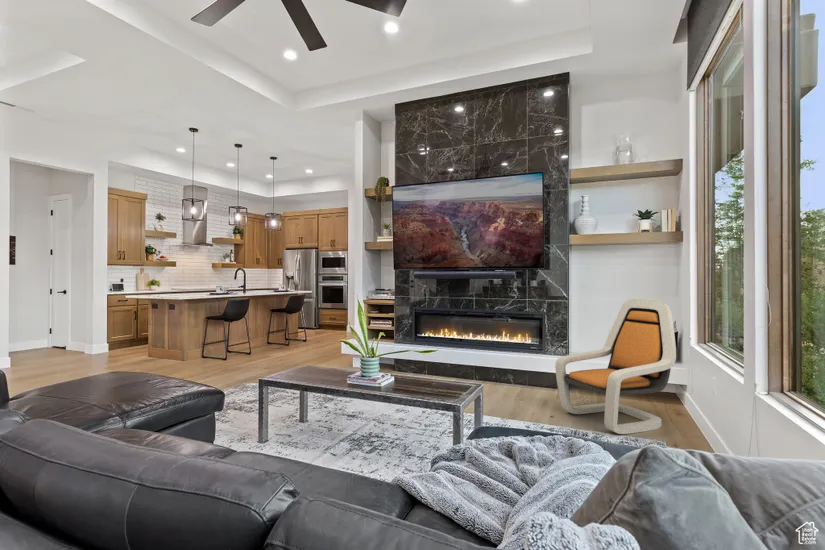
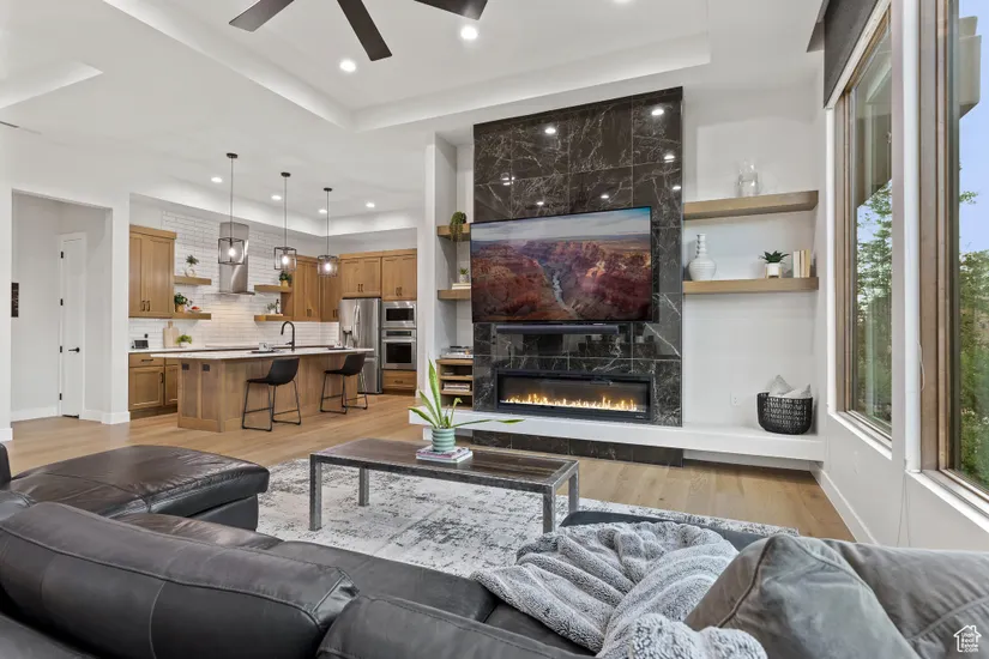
- lounge chair (614, 360)
